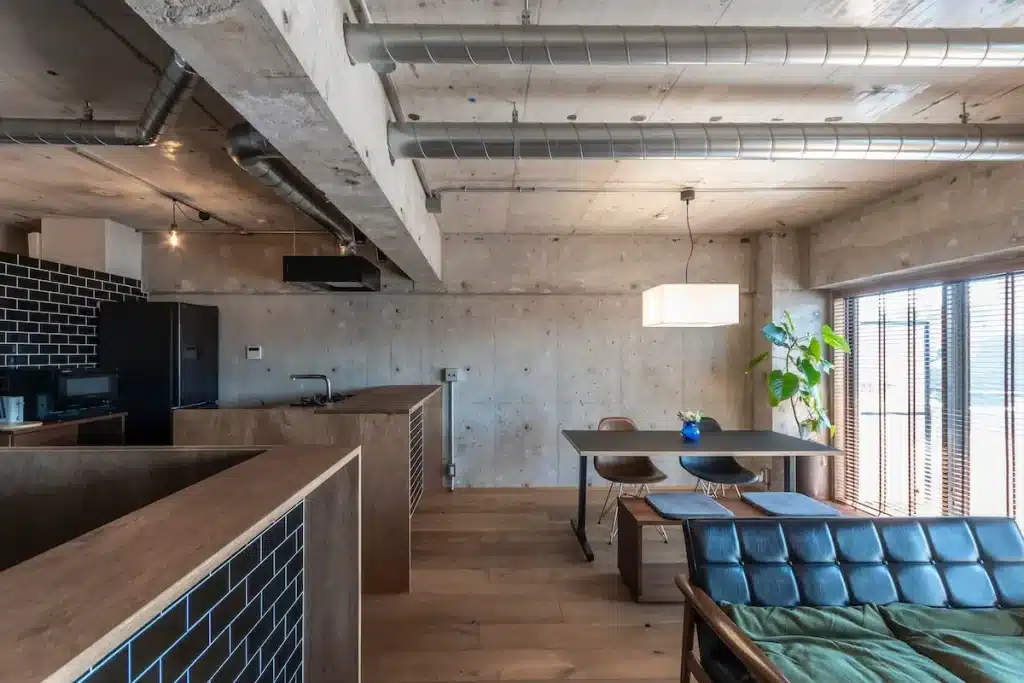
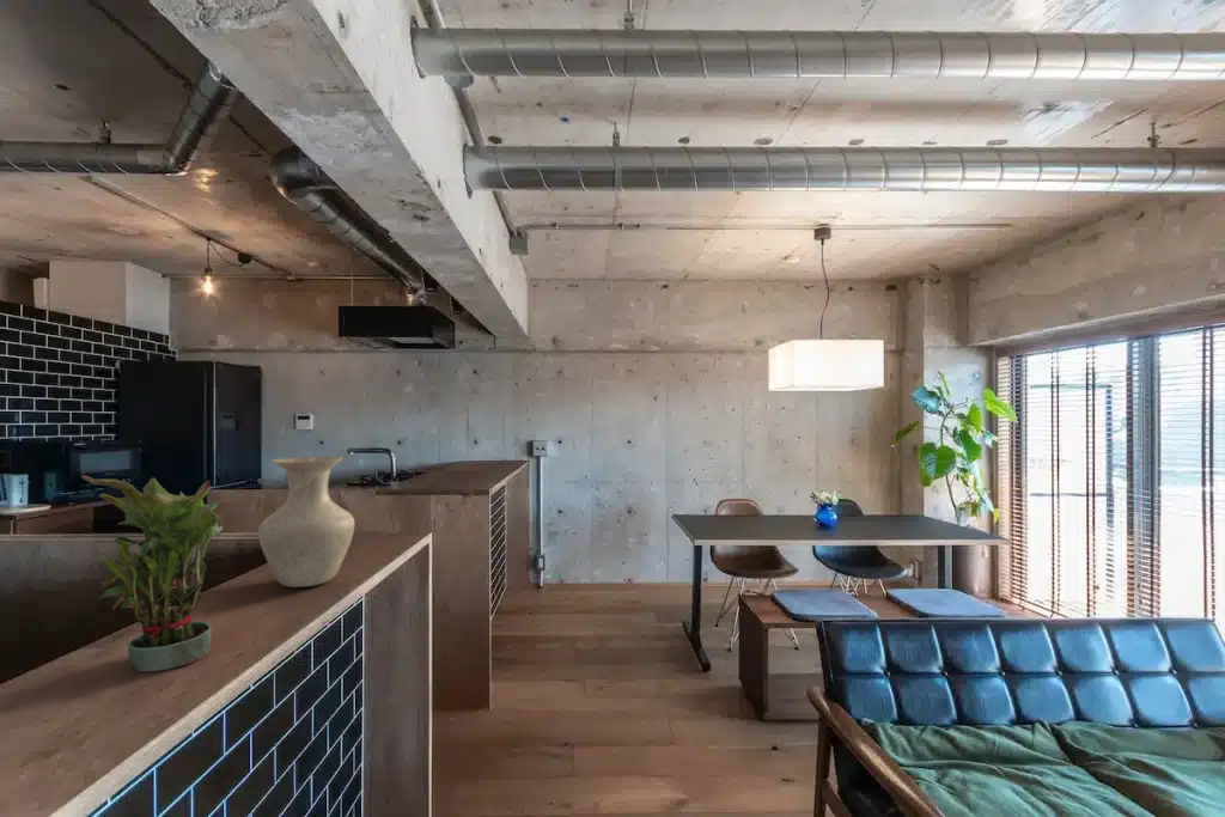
+ vase (307, 520)
+ potted plant (152, 566)
